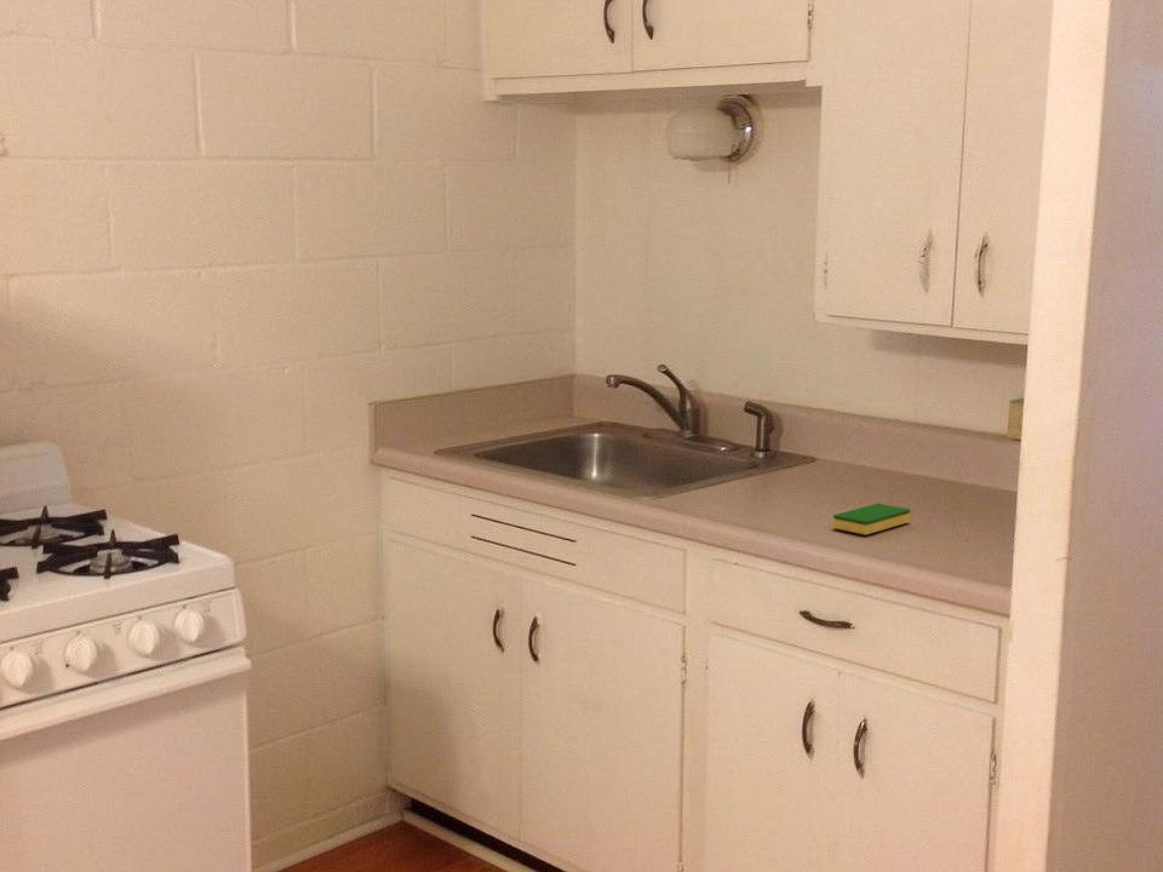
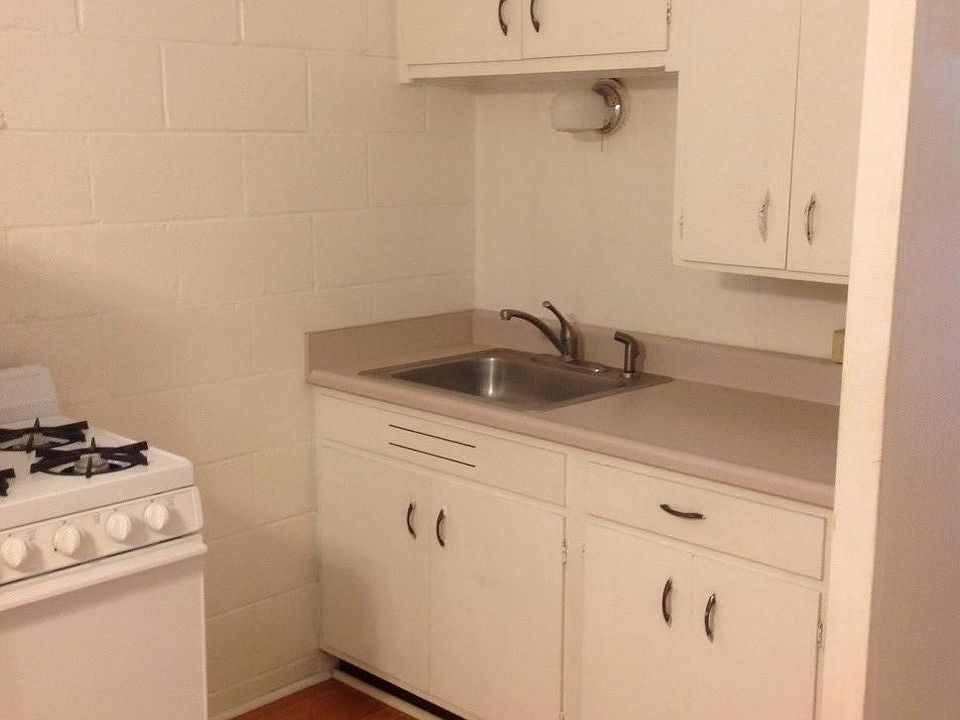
- dish sponge (871, 518)
